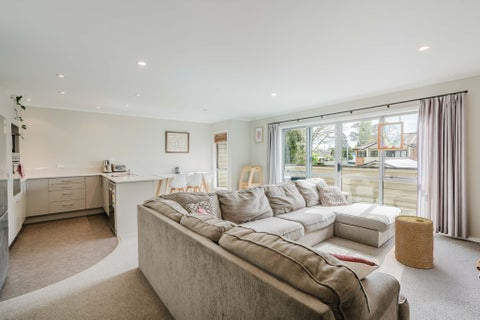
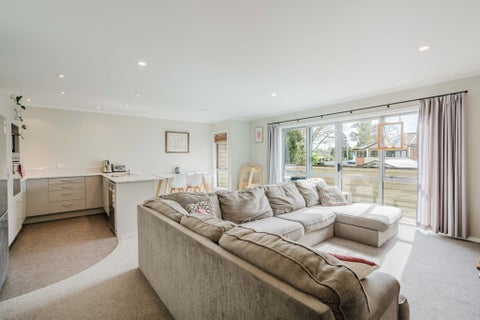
- basket (413, 240)
